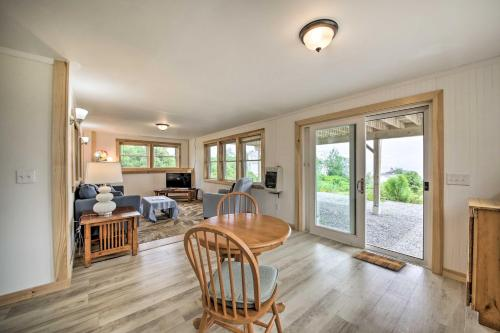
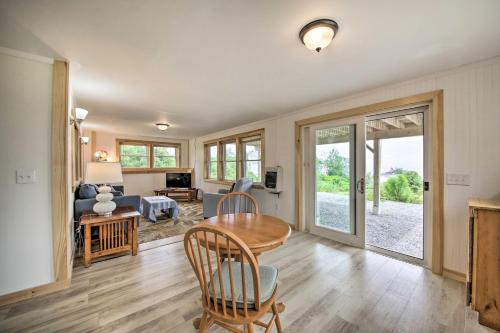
- doormat (378, 259)
